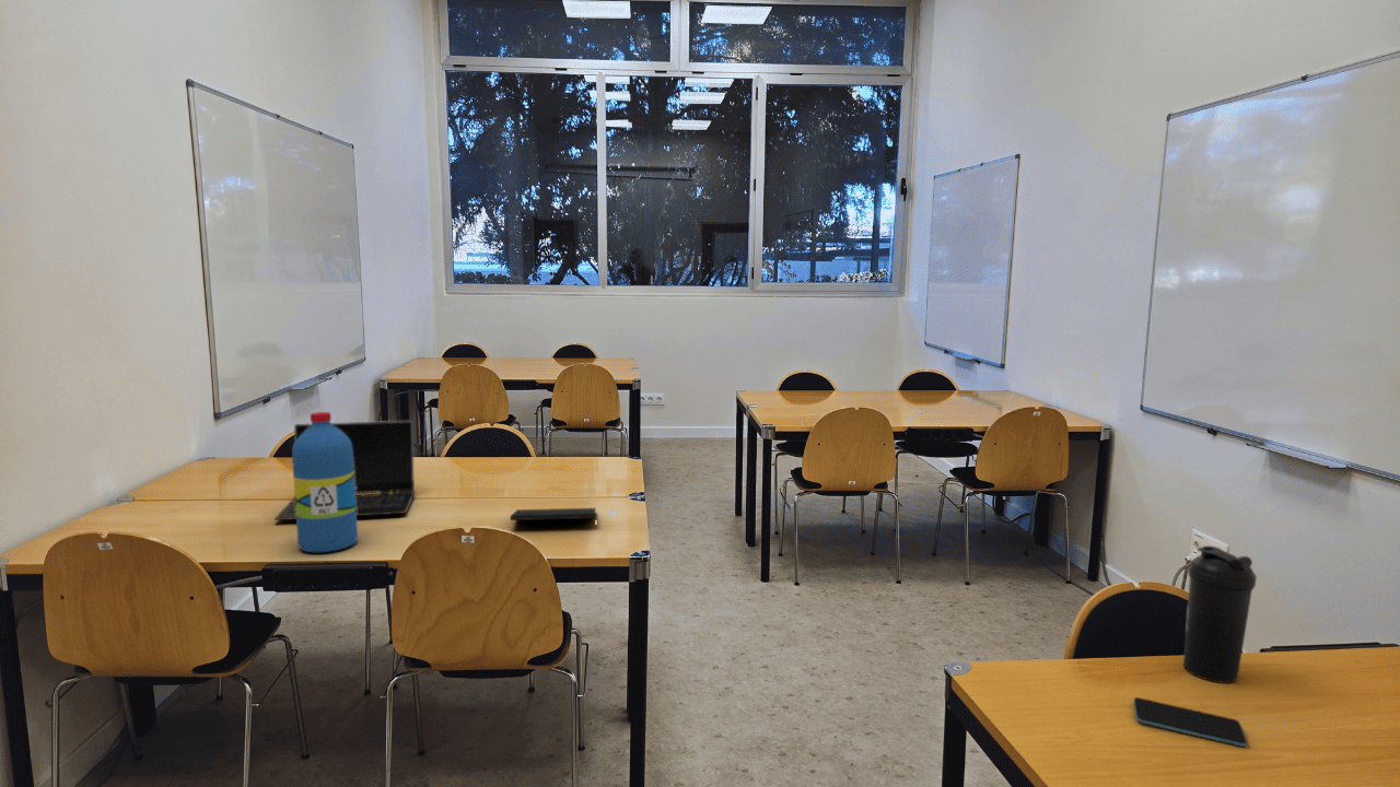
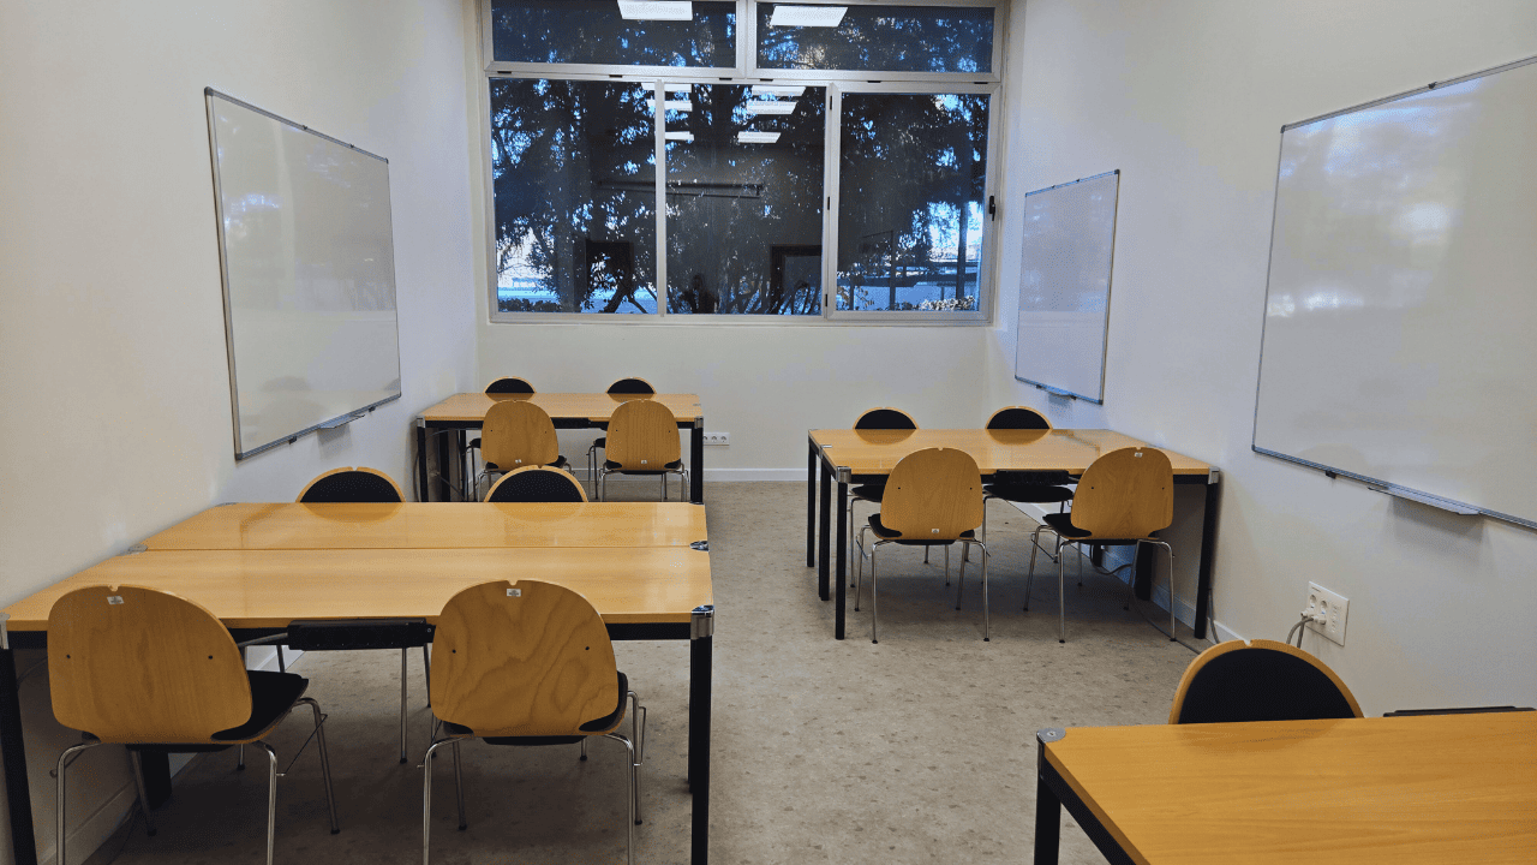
- water bottle (1216, 612)
- laptop computer (354, 469)
- smartphone (1187, 720)
- notepad (555, 514)
- water bottle (324, 480)
